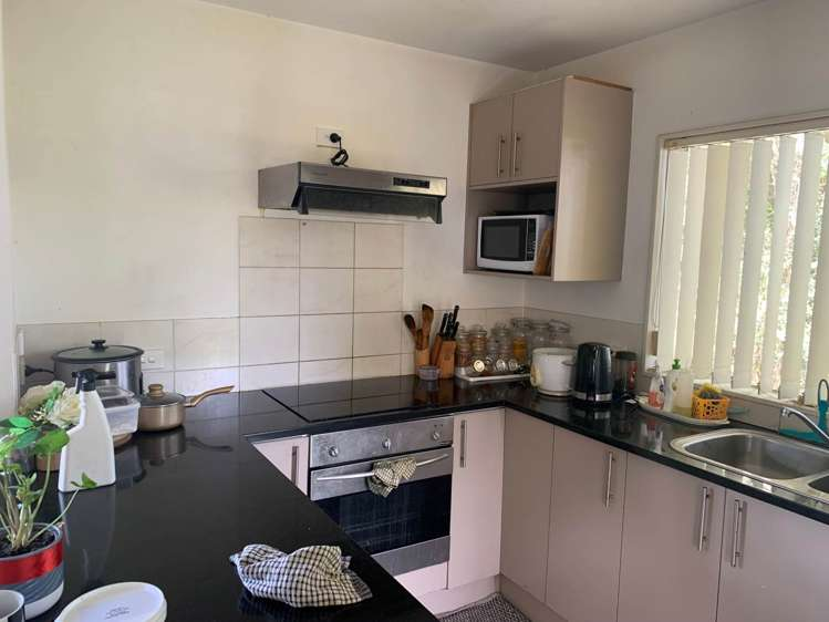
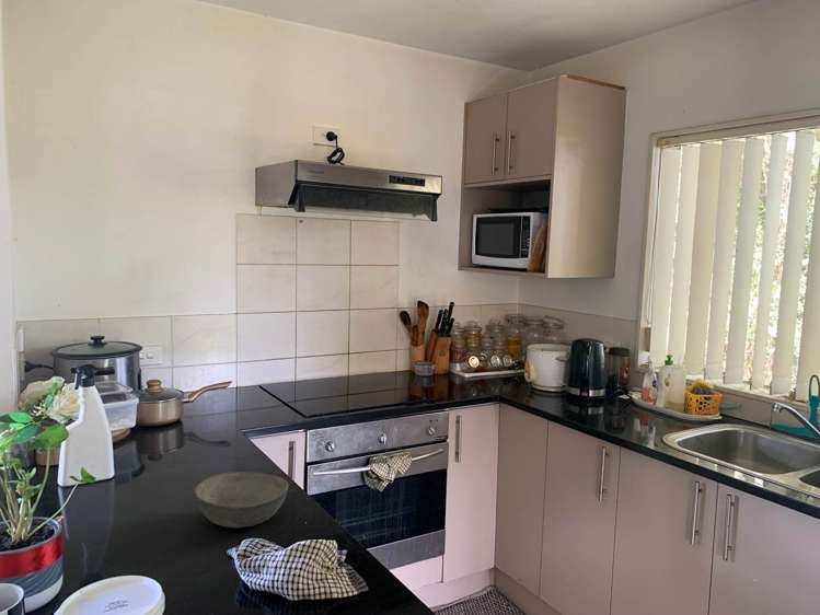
+ bowl (242, 502)
